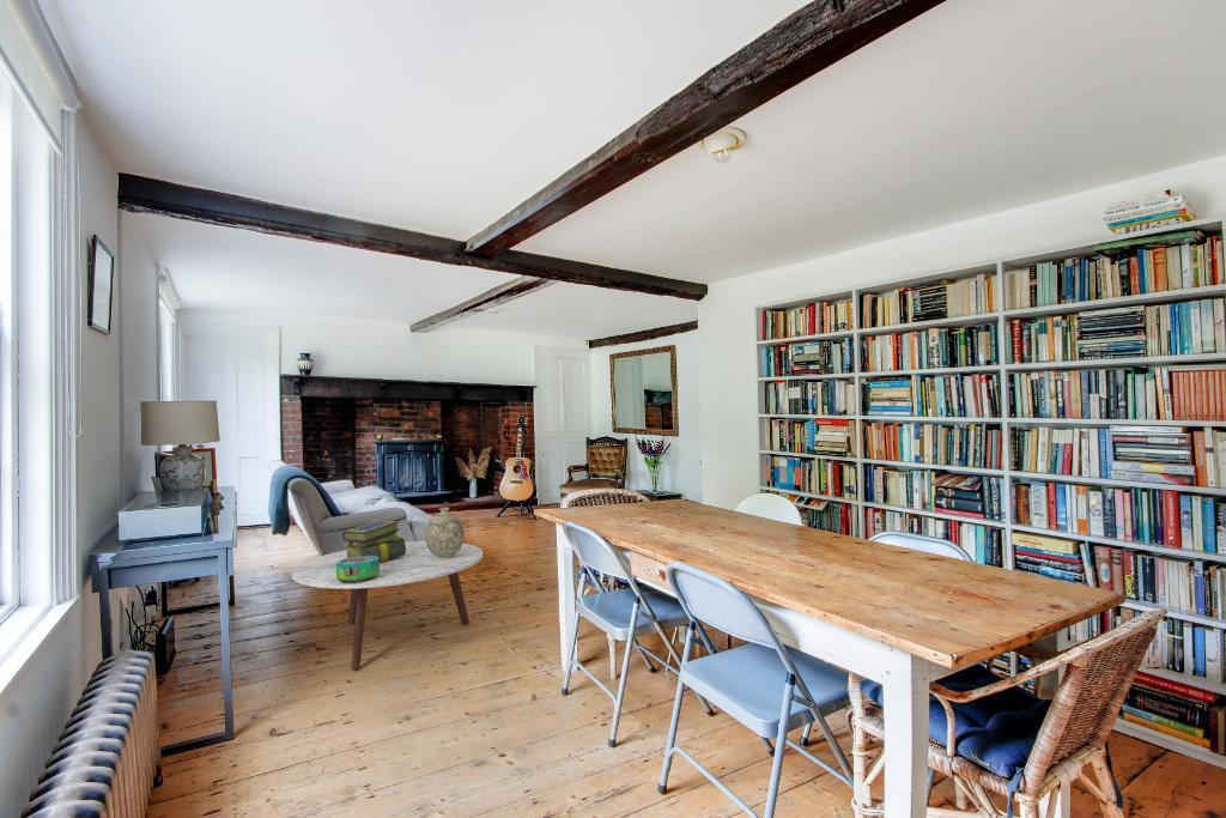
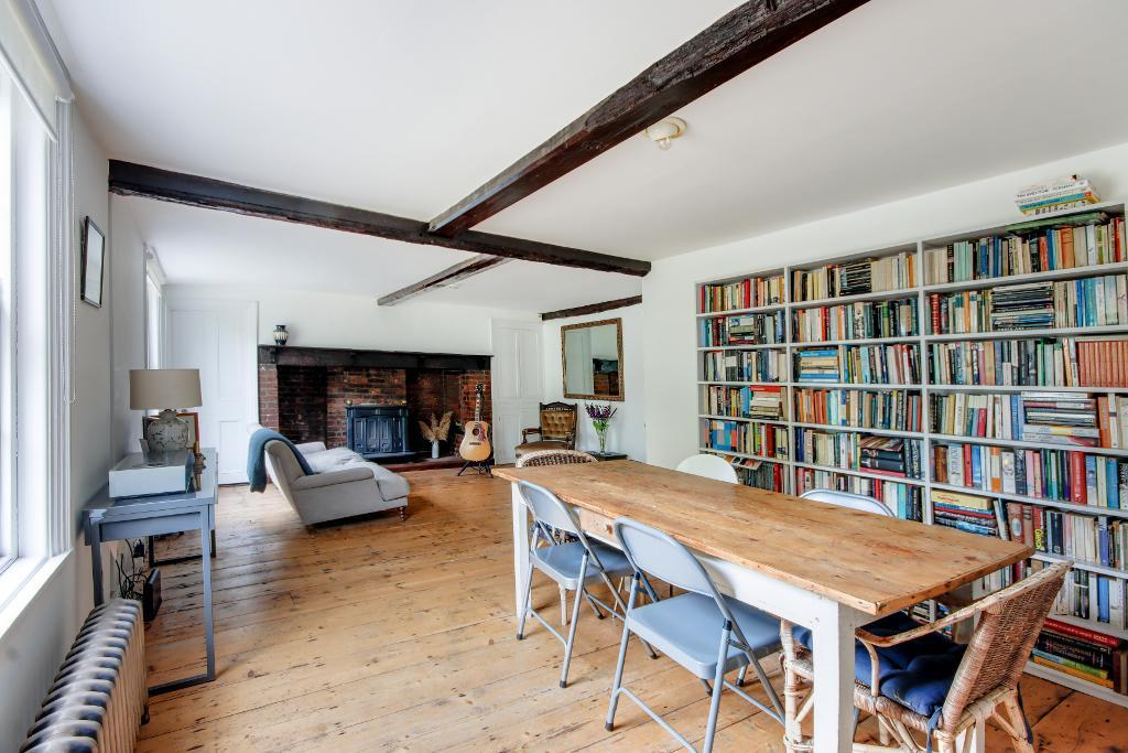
- decorative vase (444, 532)
- decorative bowl (358, 568)
- stack of books (374, 541)
- coffee table (393, 584)
